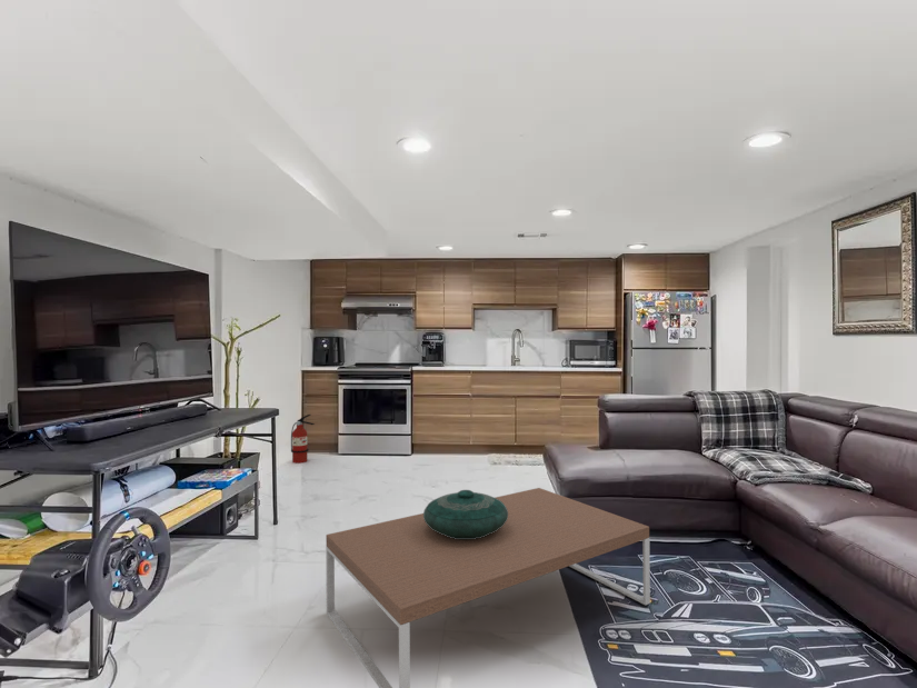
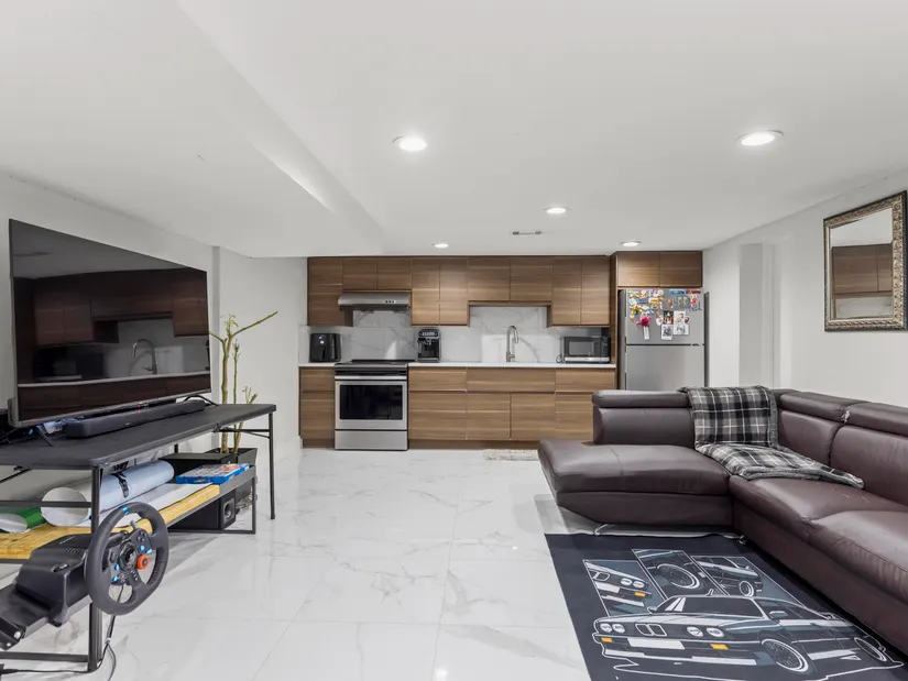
- fire extinguisher (302, 437)
- coffee table (490, 569)
- decorative bowl (466, 509)
